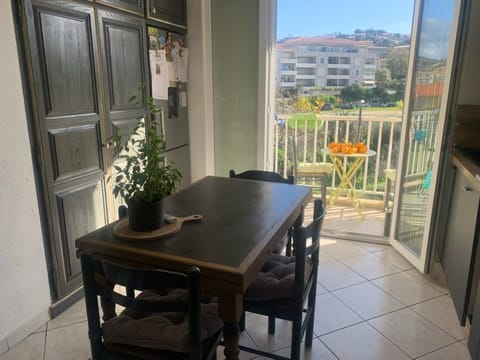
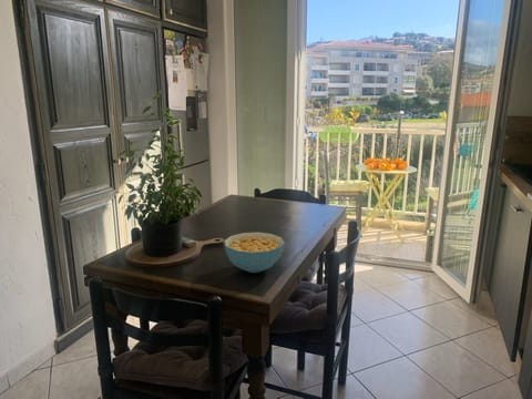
+ cereal bowl (254, 255)
